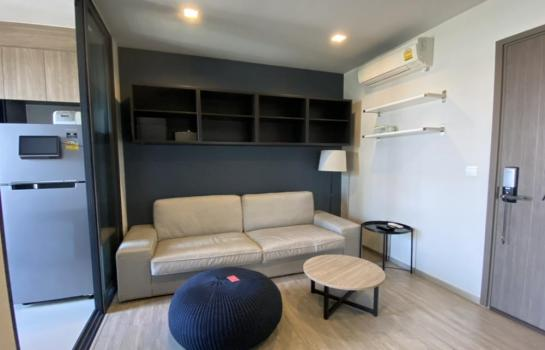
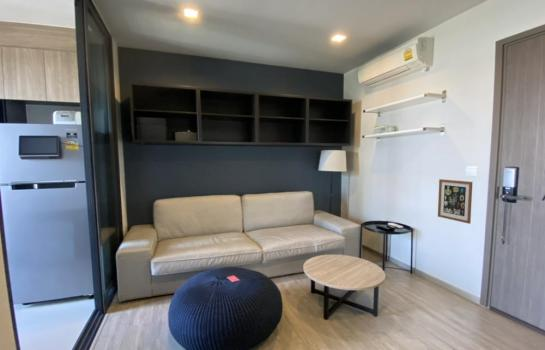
+ wall art (454, 200)
